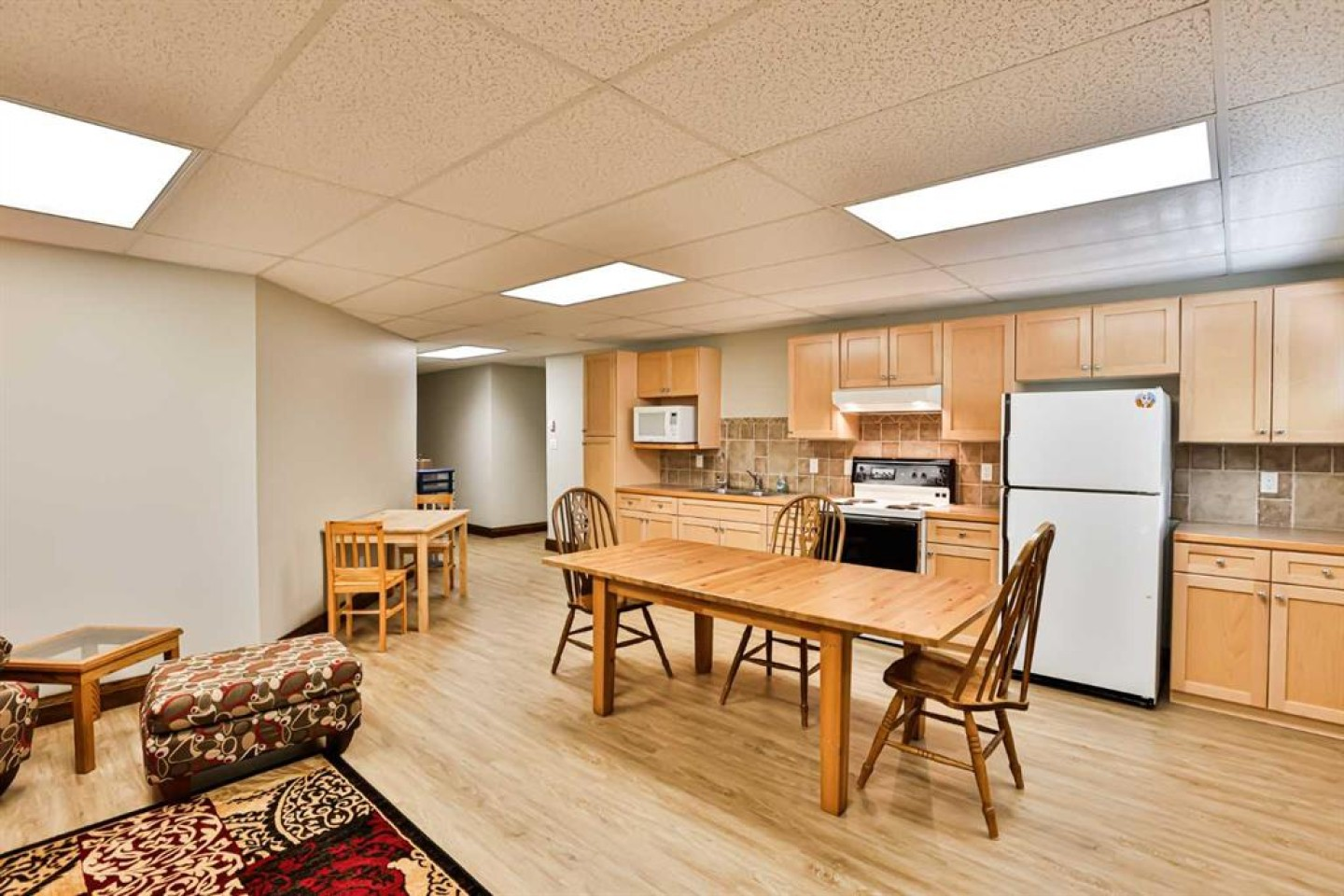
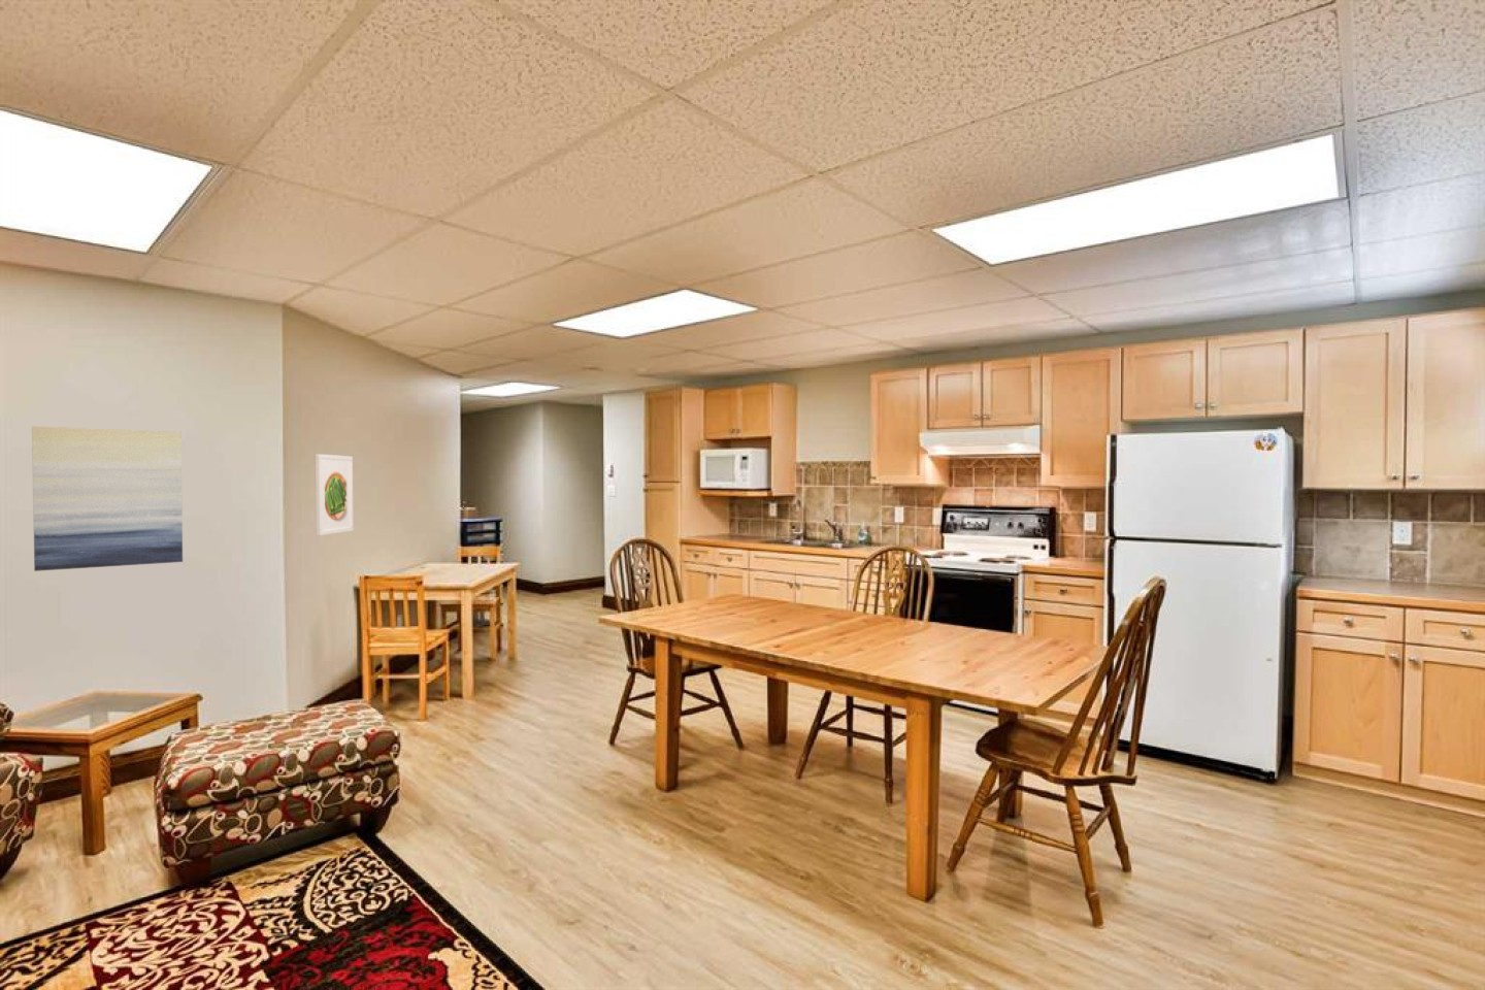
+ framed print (335, 494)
+ wall art (110, 497)
